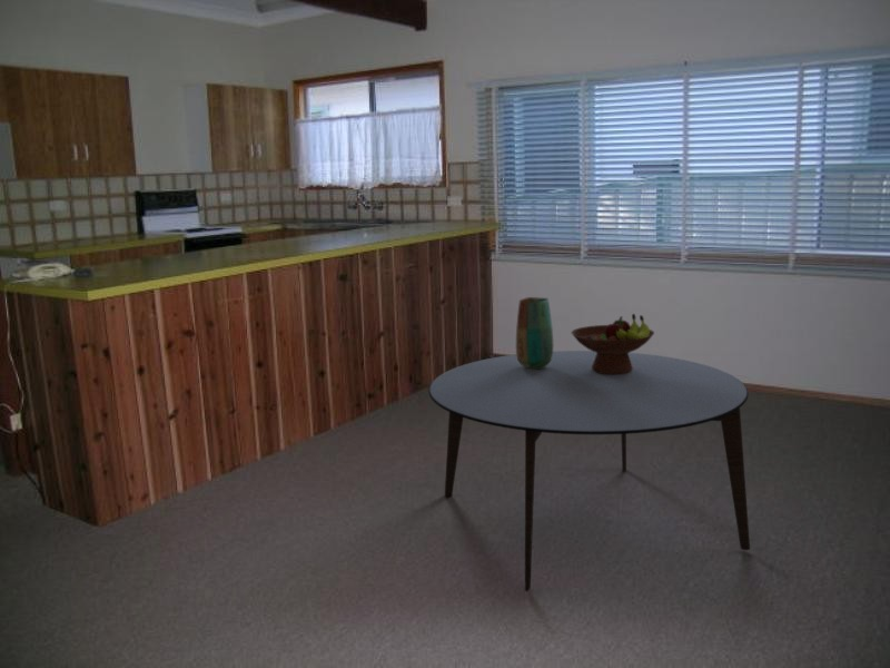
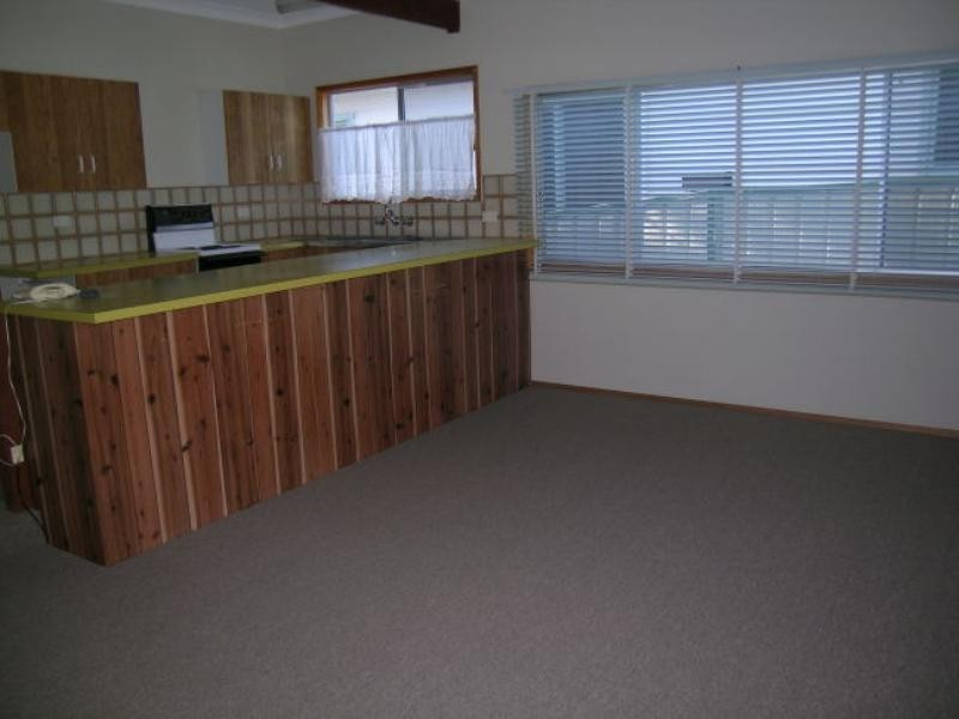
- dining table (583, 433)
- vase (534, 333)
- fruit bowl (612, 343)
